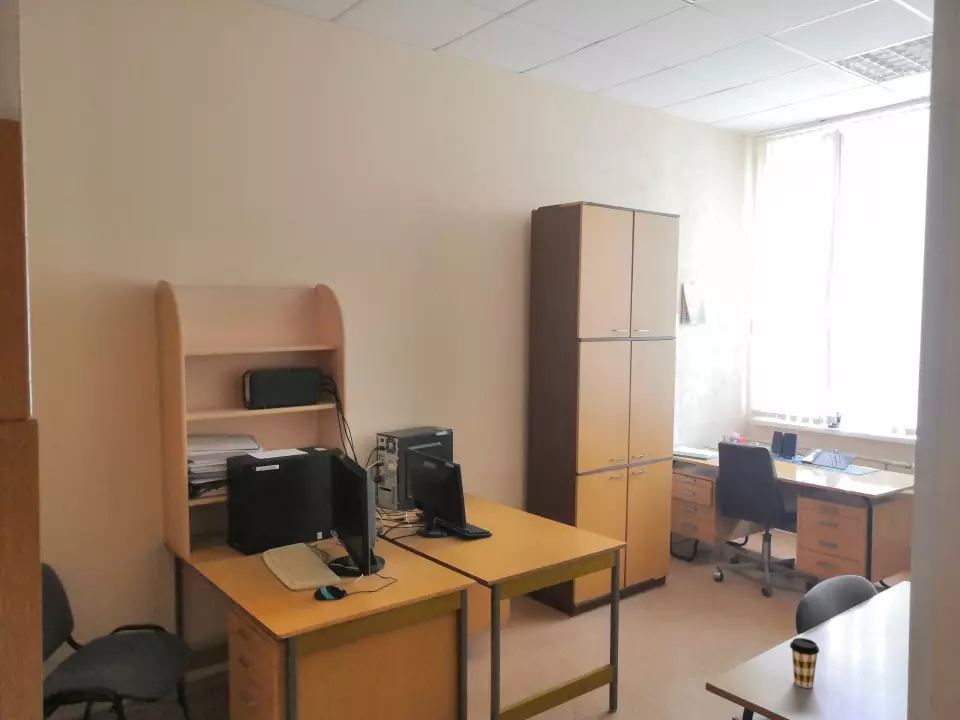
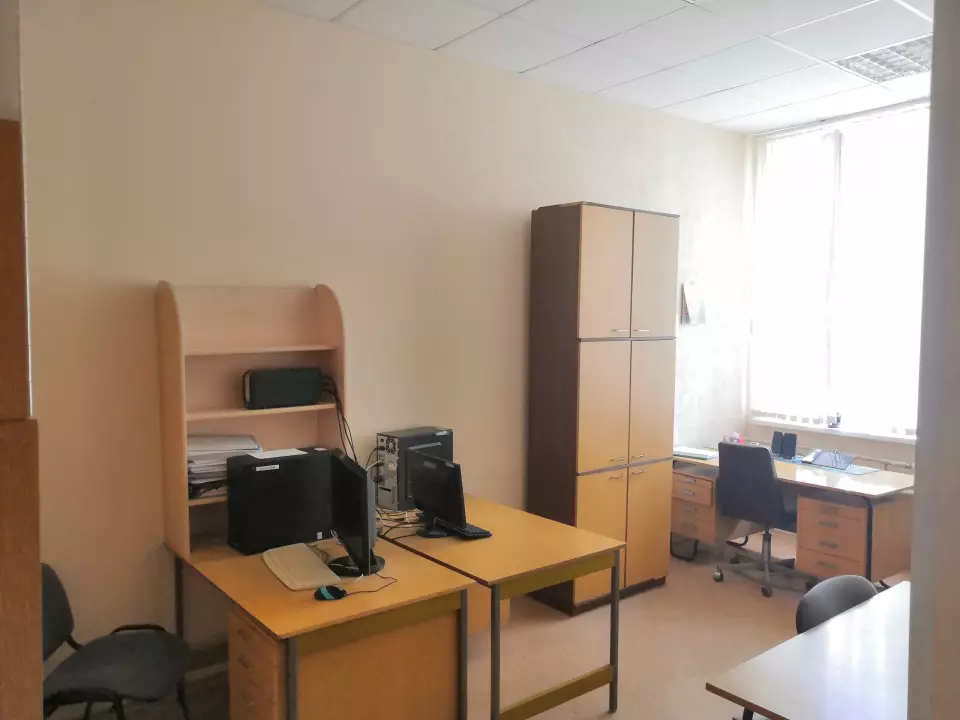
- coffee cup (804, 663)
